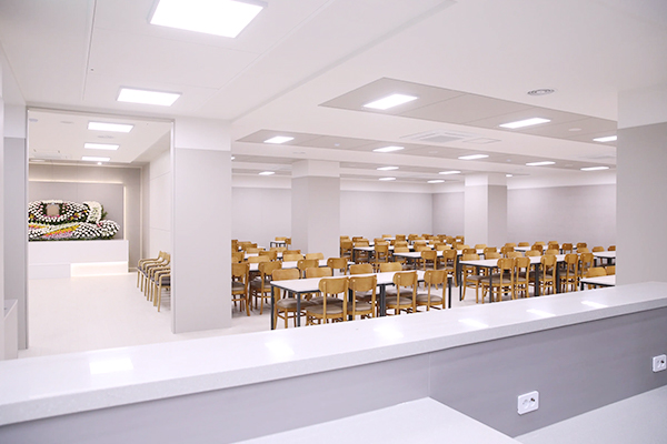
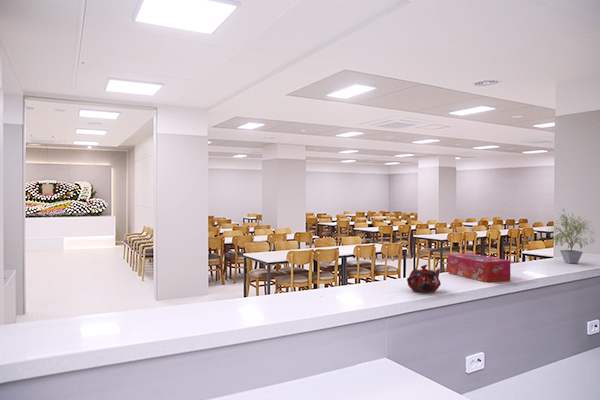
+ tissue box (477, 266)
+ potted plant (570, 236)
+ teapot (424, 277)
